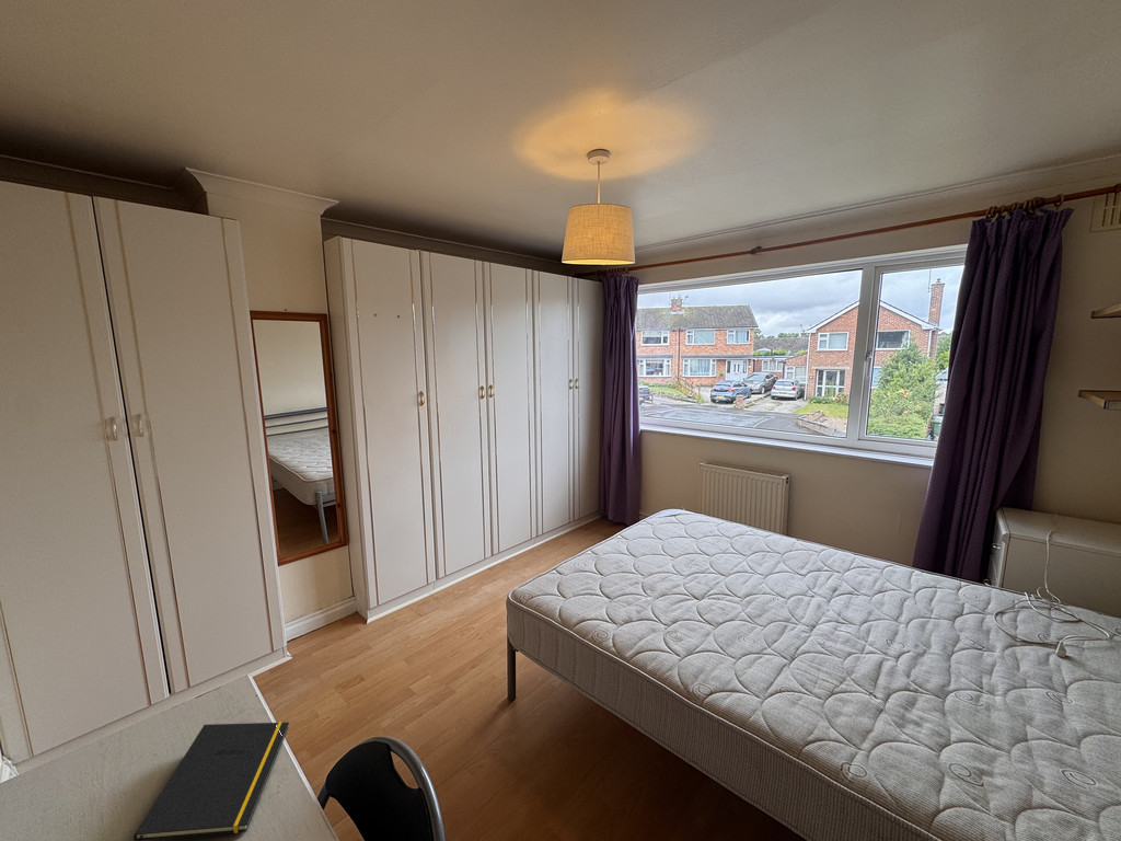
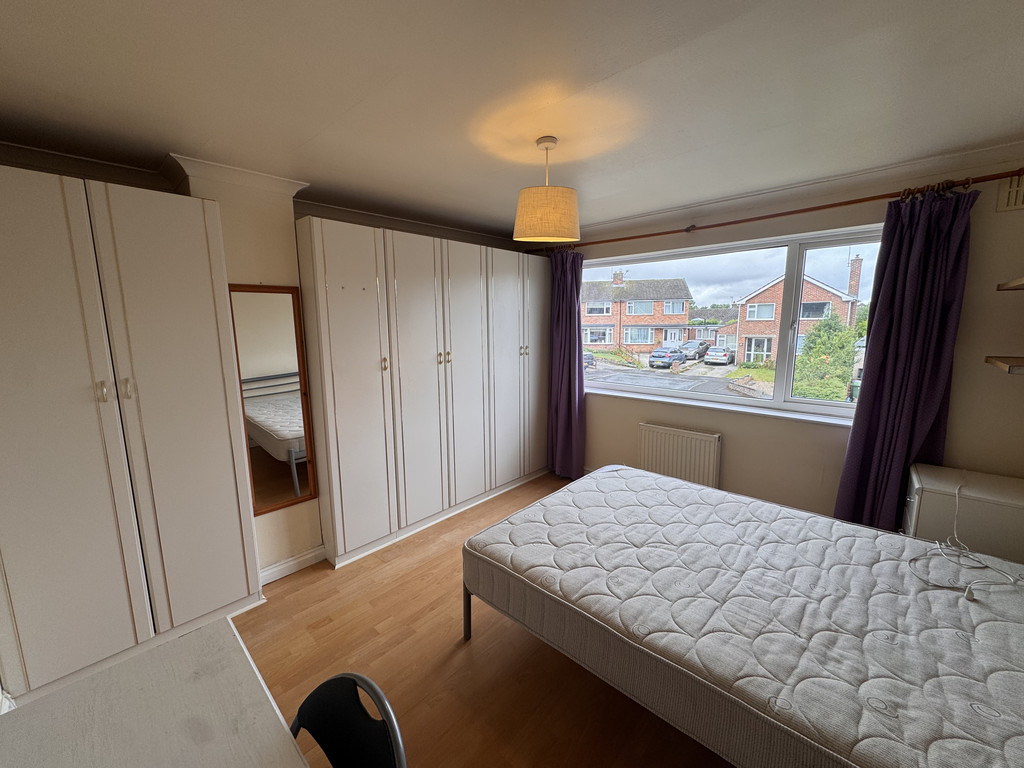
- notepad (222, 772)
